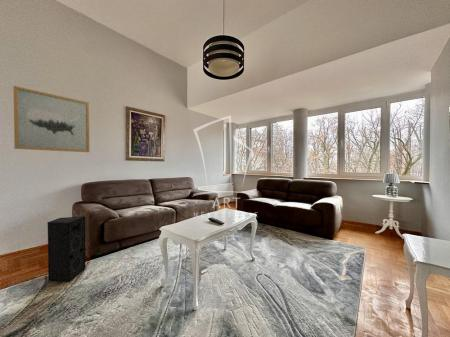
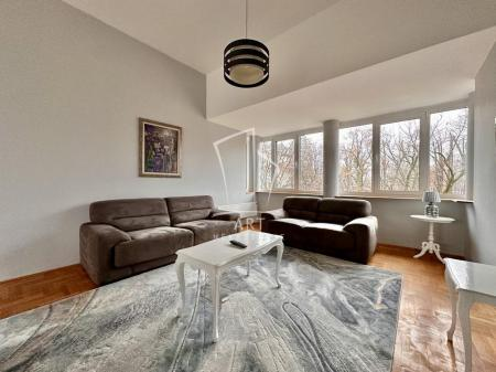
- wall art (55, 123)
- speaker (66, 247)
